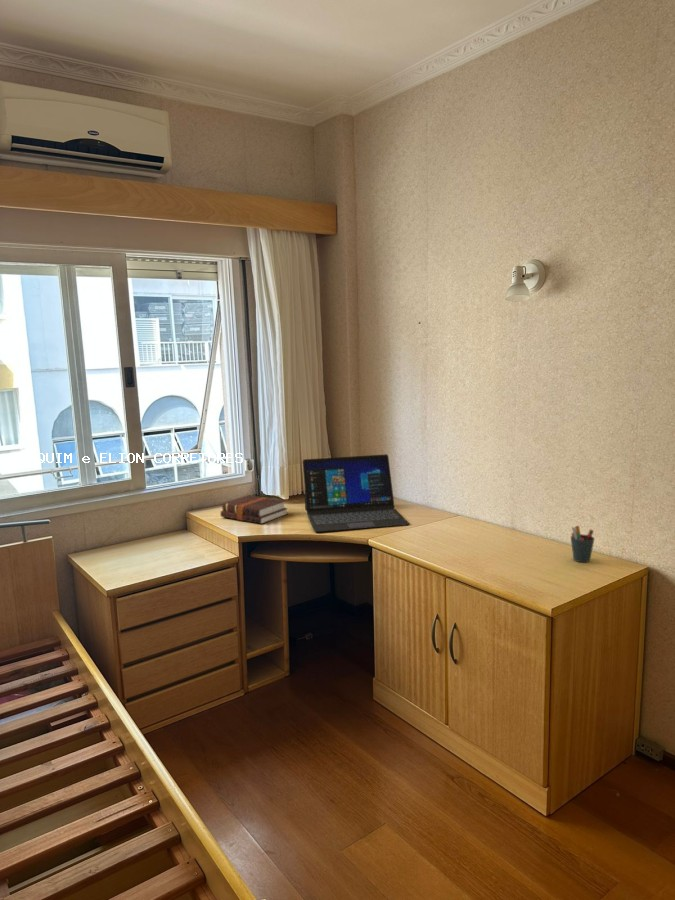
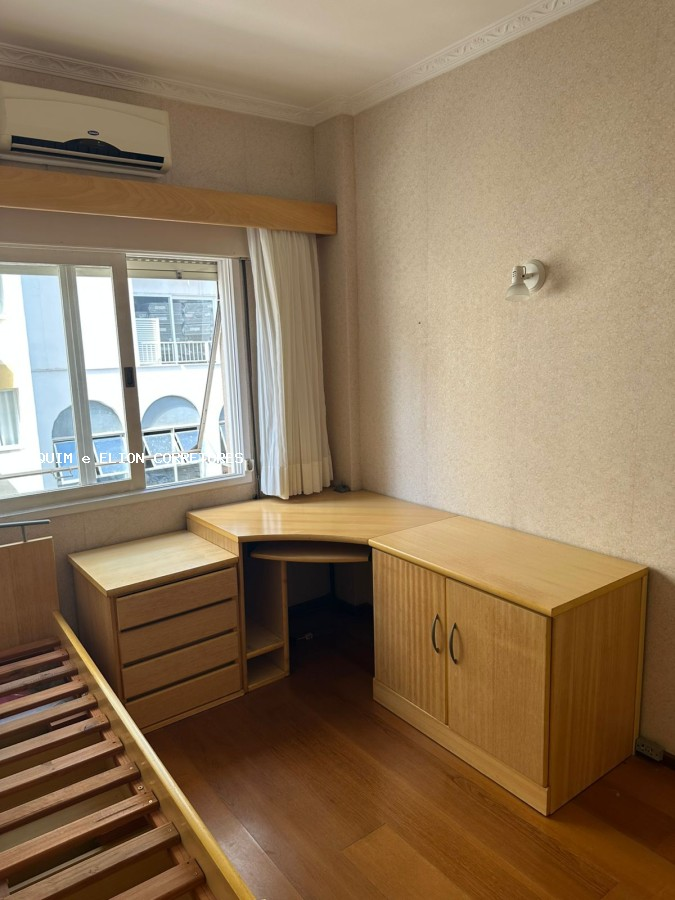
- laptop (353, 490)
- hardback book (254, 508)
- pen holder (582, 542)
